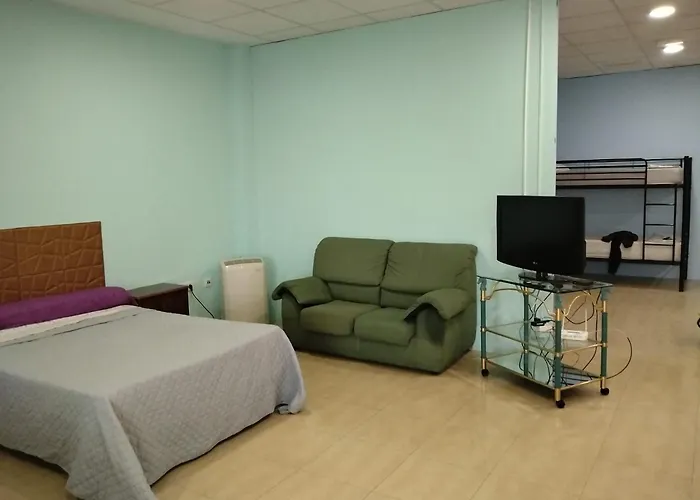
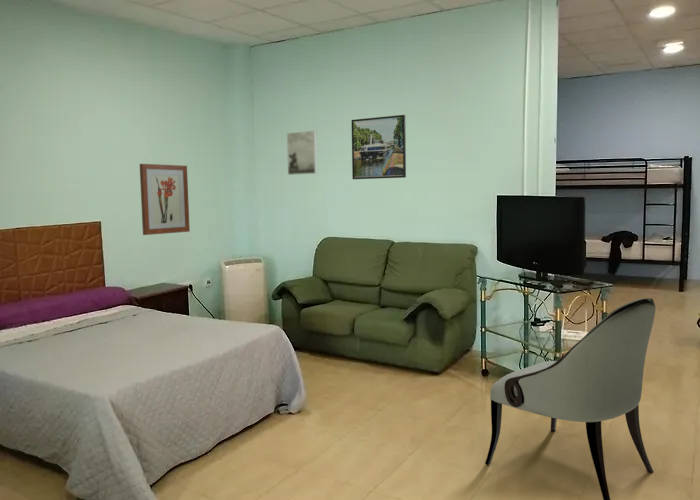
+ wall art (165, 199)
+ armchair (576, 380)
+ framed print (301, 153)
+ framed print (378, 148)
